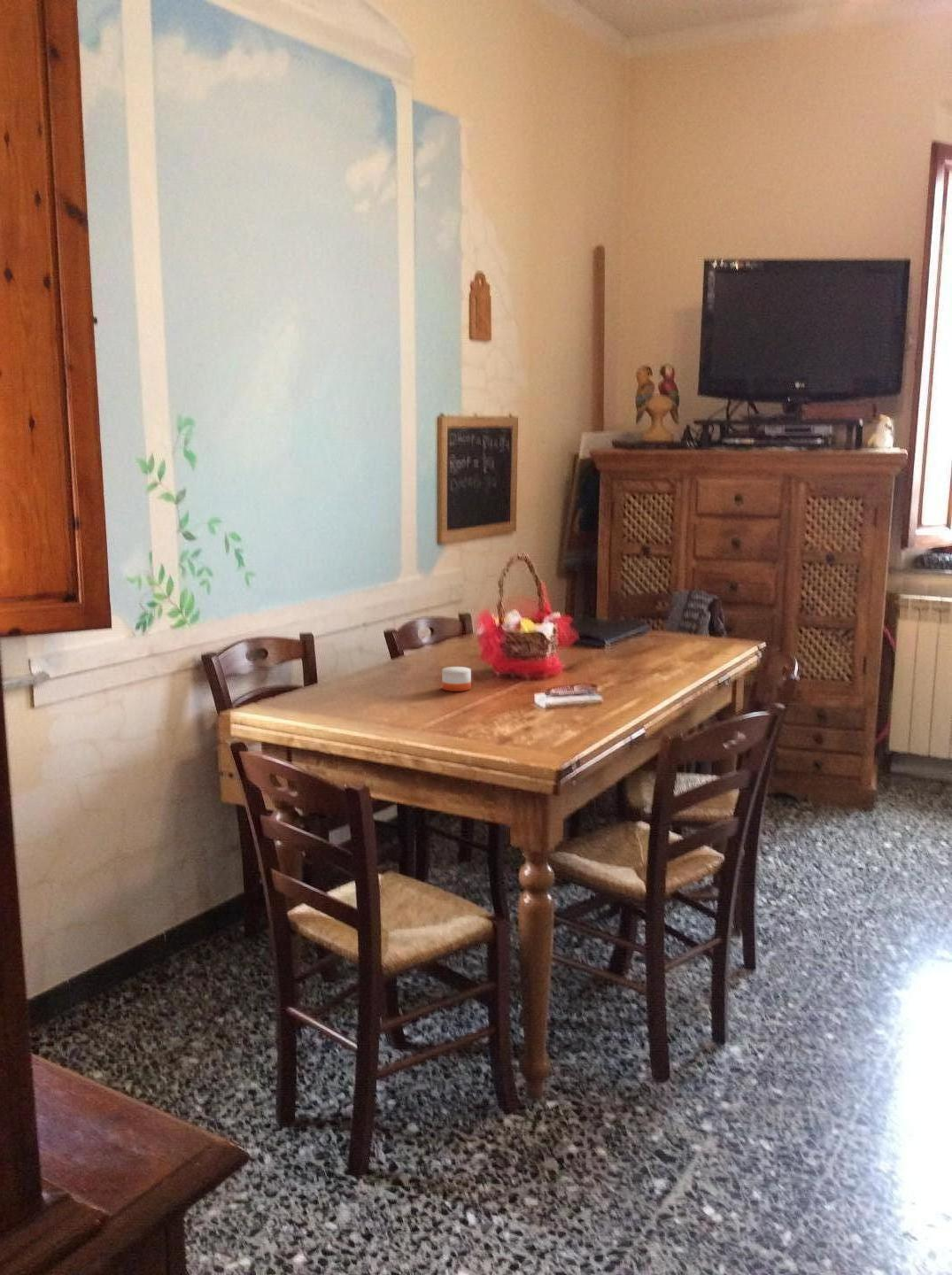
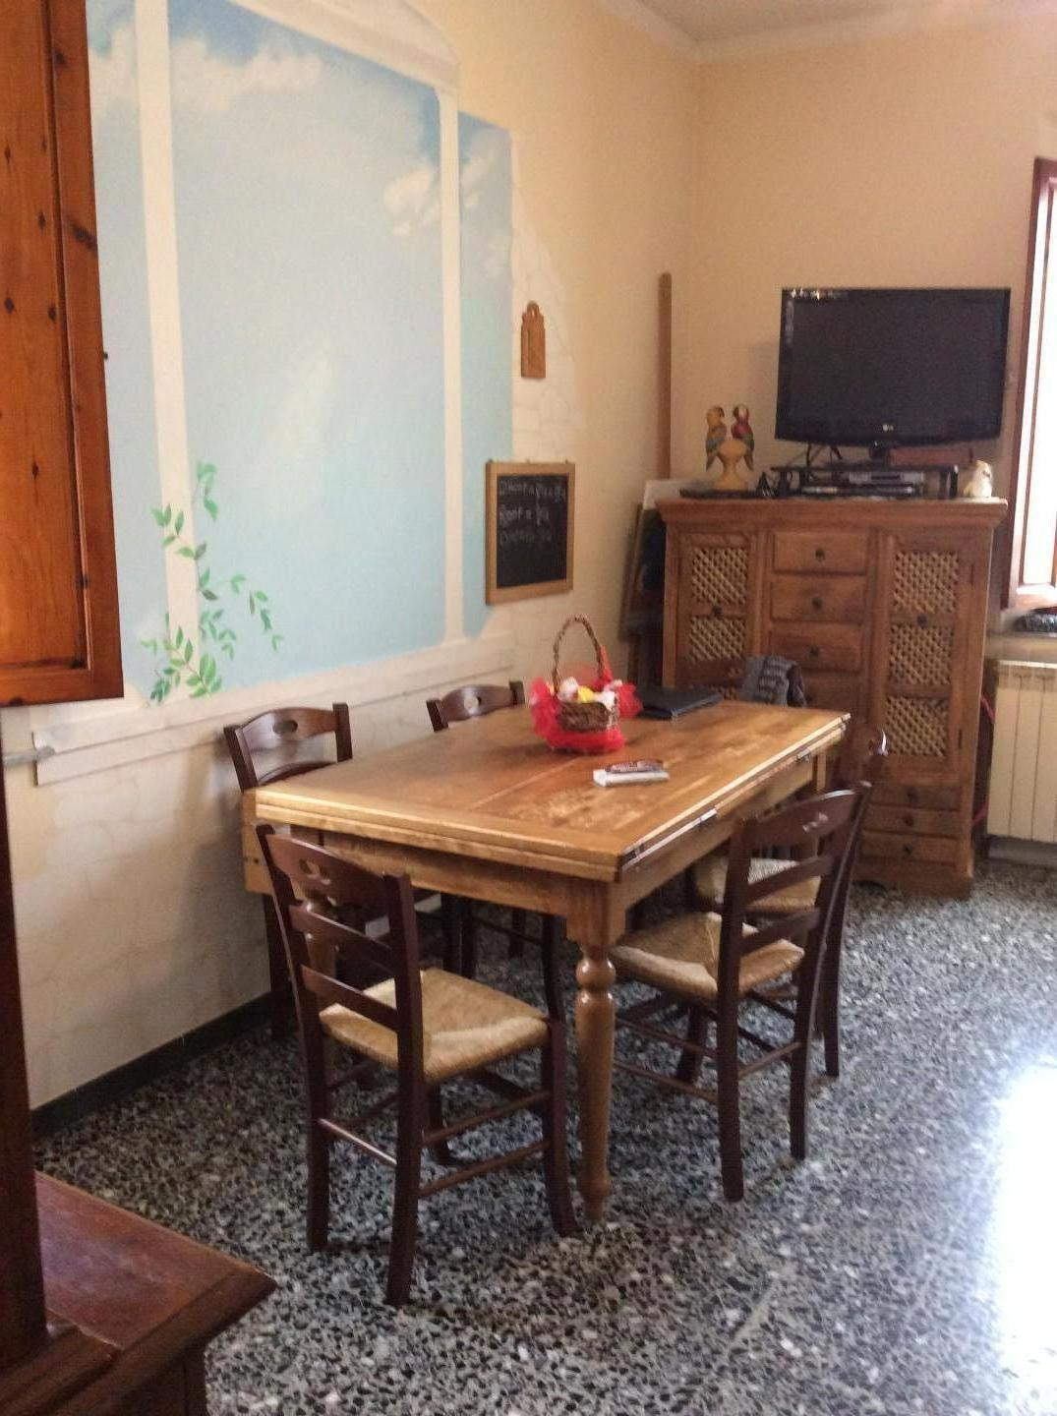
- candle (456, 668)
